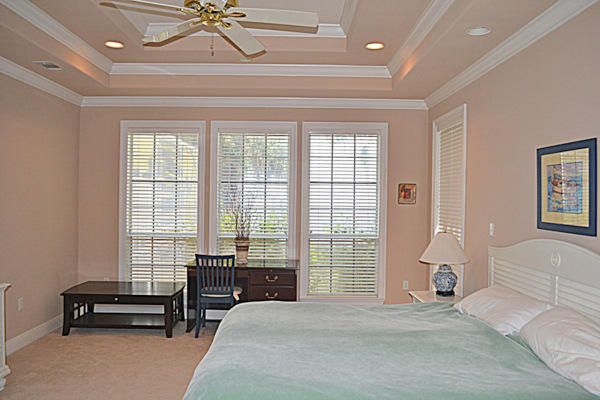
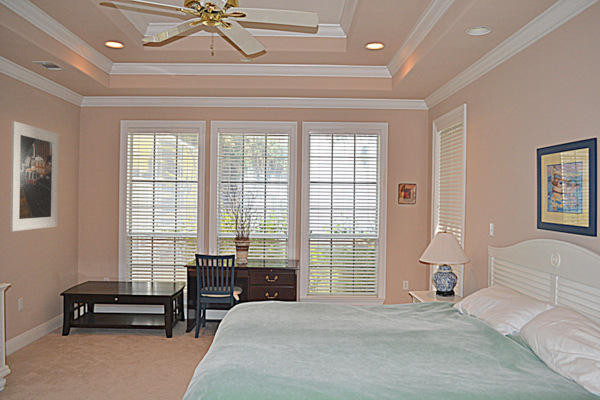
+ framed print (36, 178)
